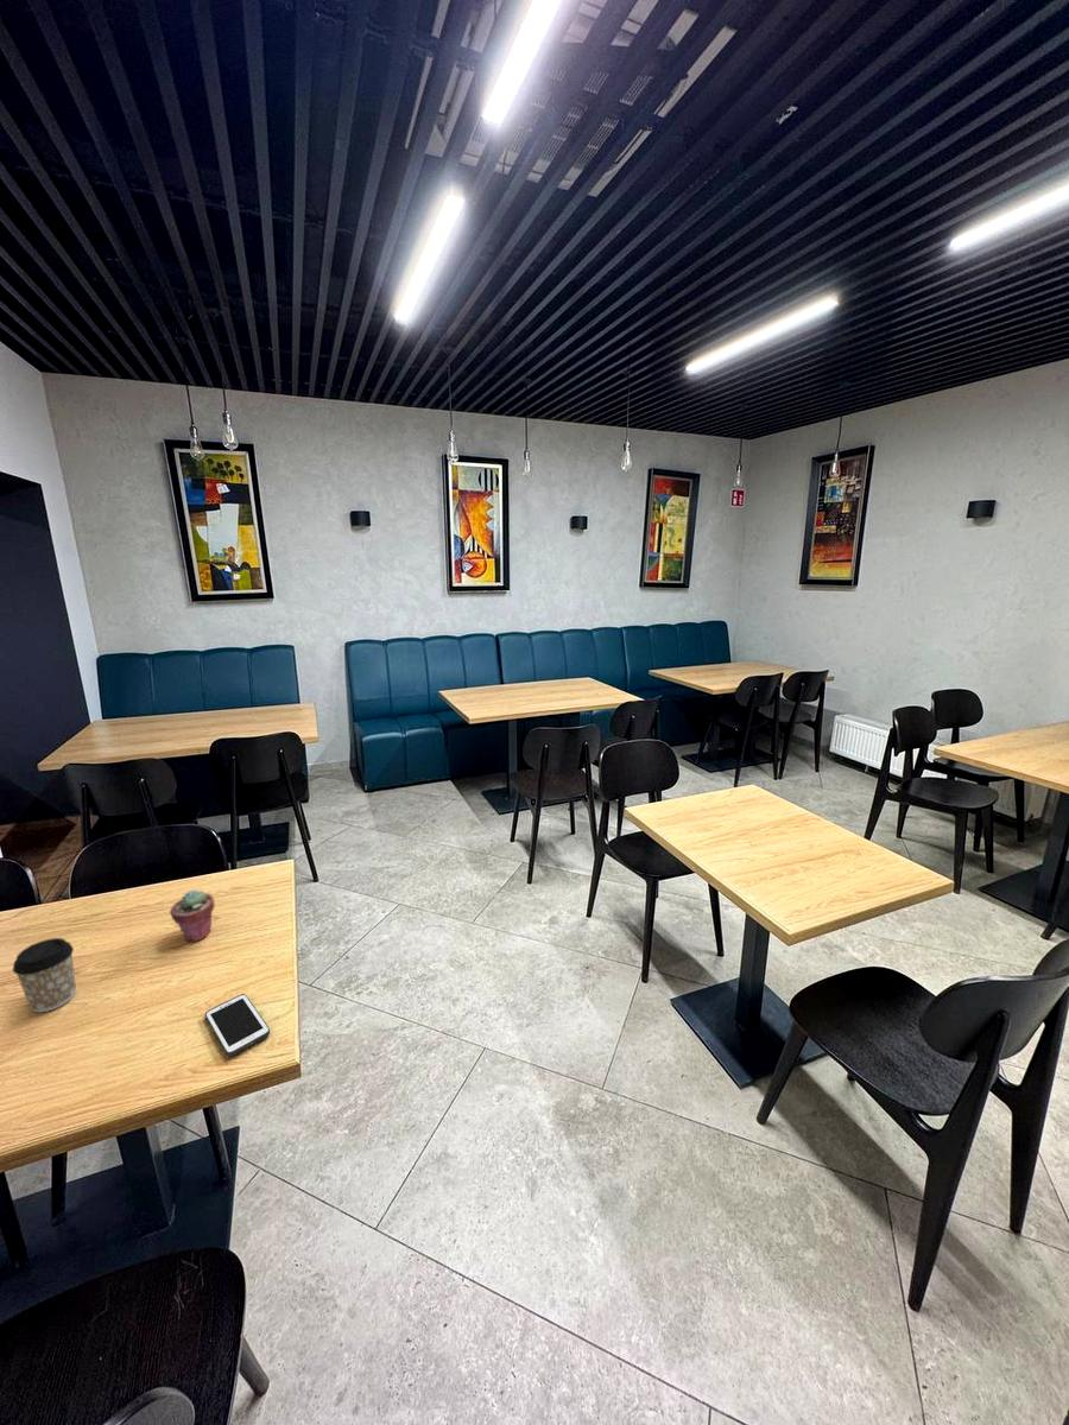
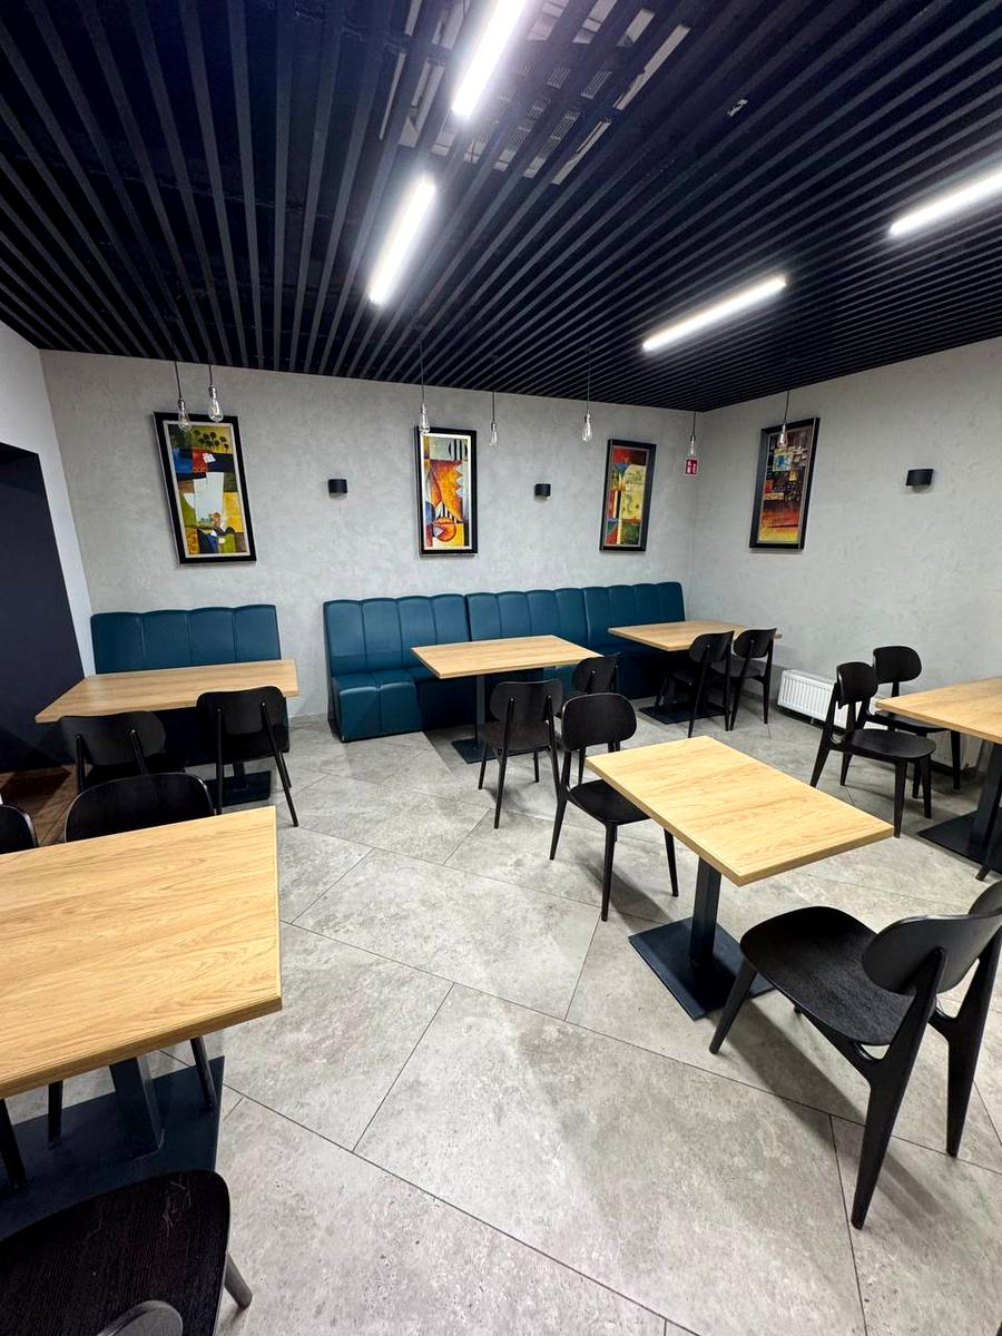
- coffee cup (48, 975)
- cell phone (236, 1022)
- potted succulent (194, 912)
